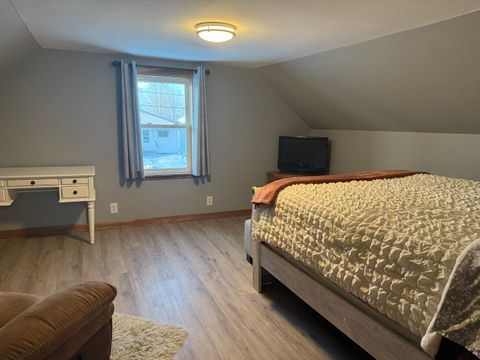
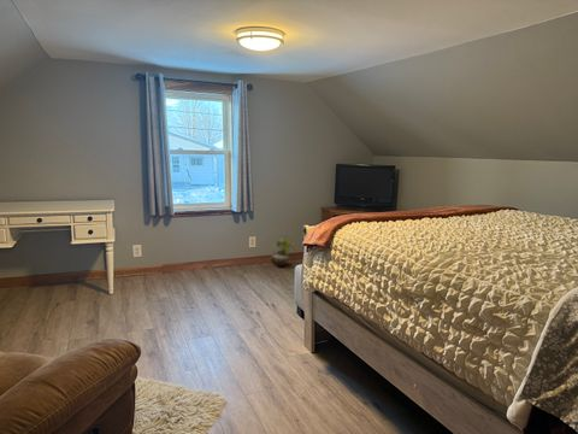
+ potted plant (283, 250)
